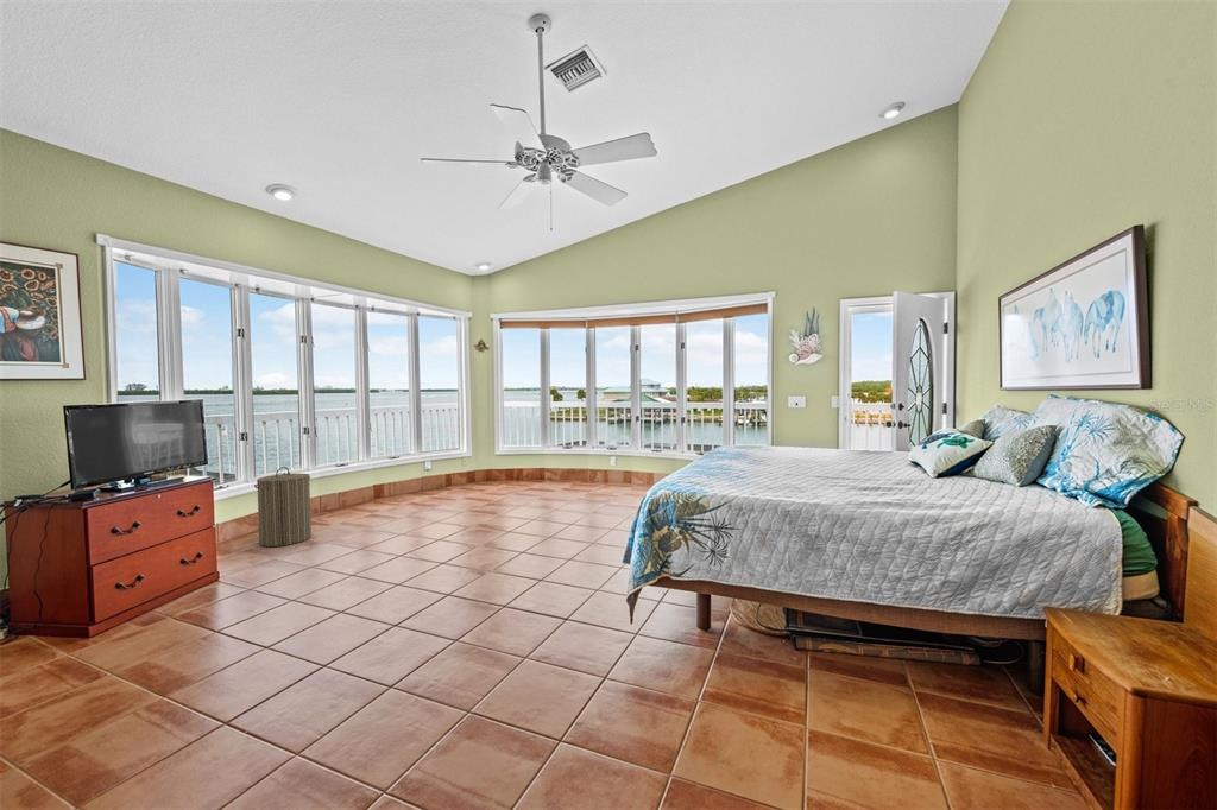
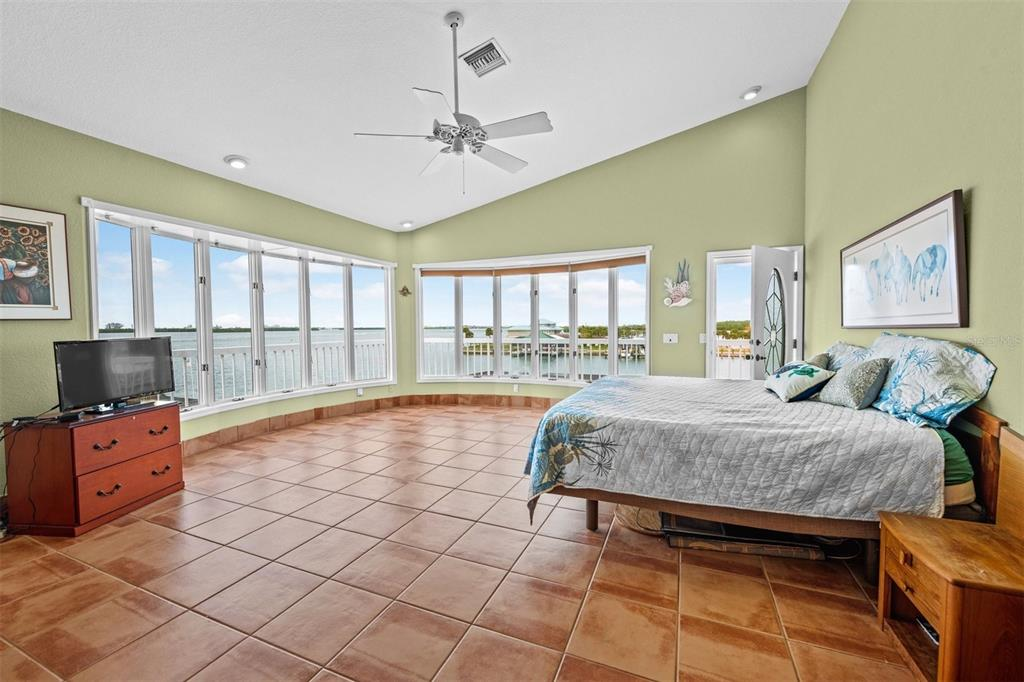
- laundry hamper (284, 502)
